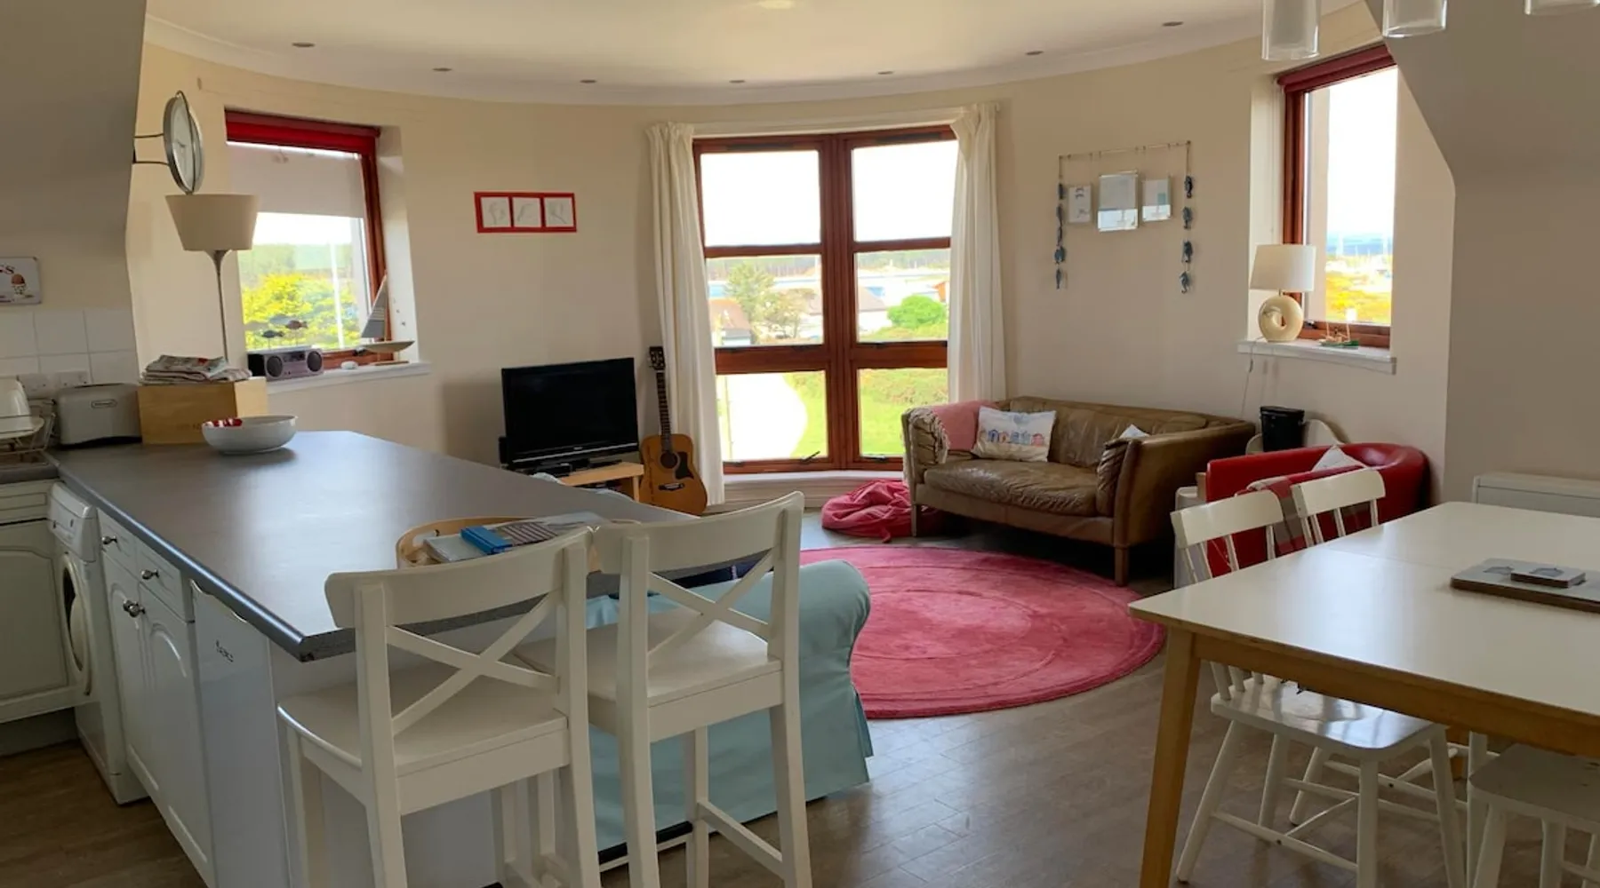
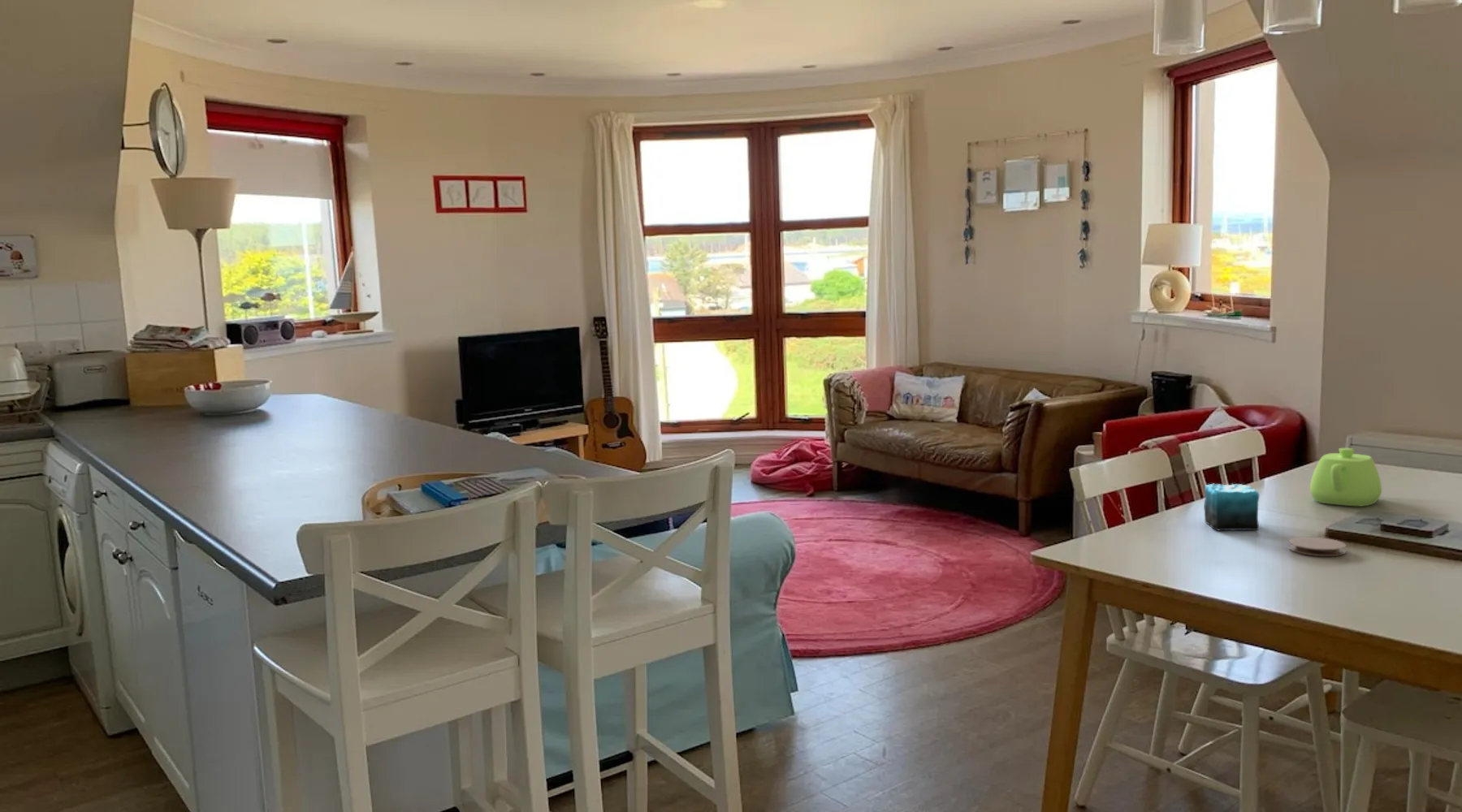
+ teapot (1346, 473)
+ coaster (1317, 546)
+ candle (1231, 499)
